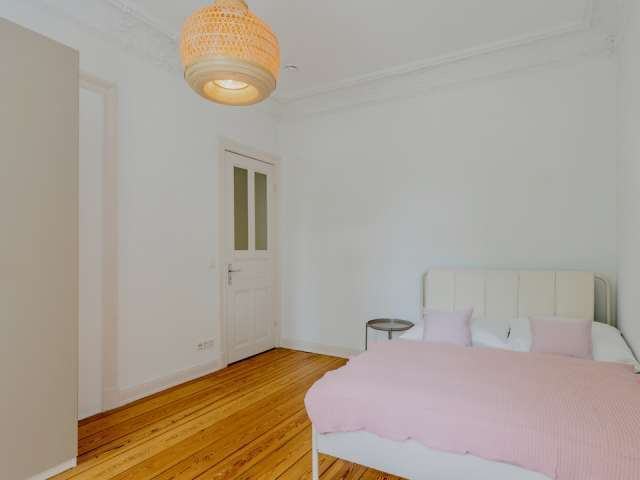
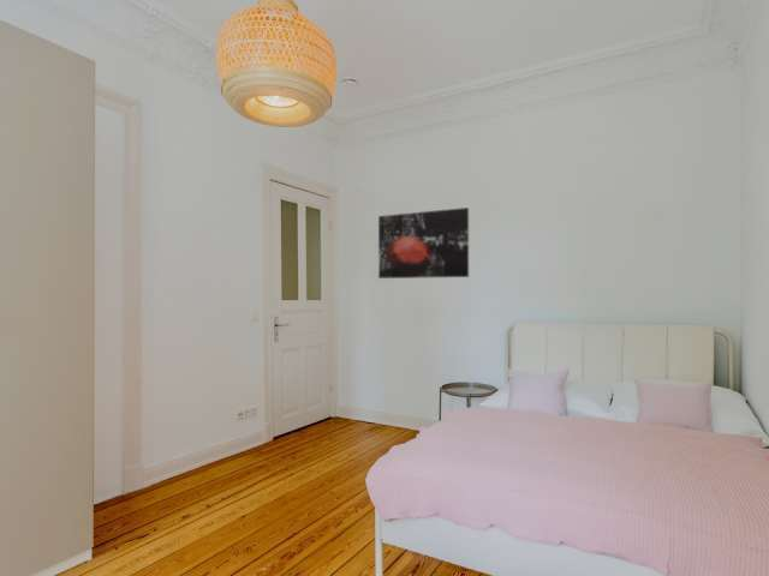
+ wall art (421, 245)
